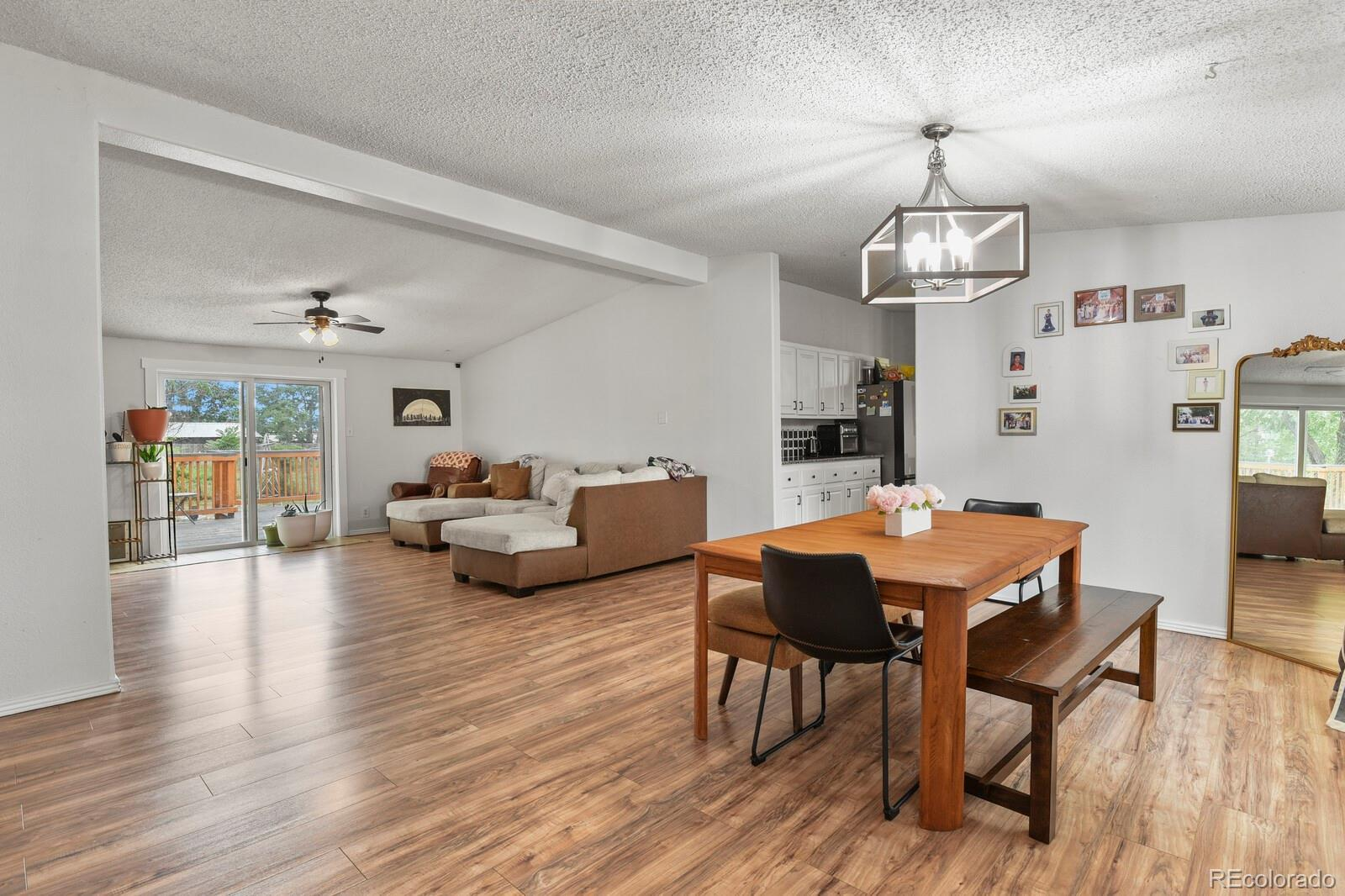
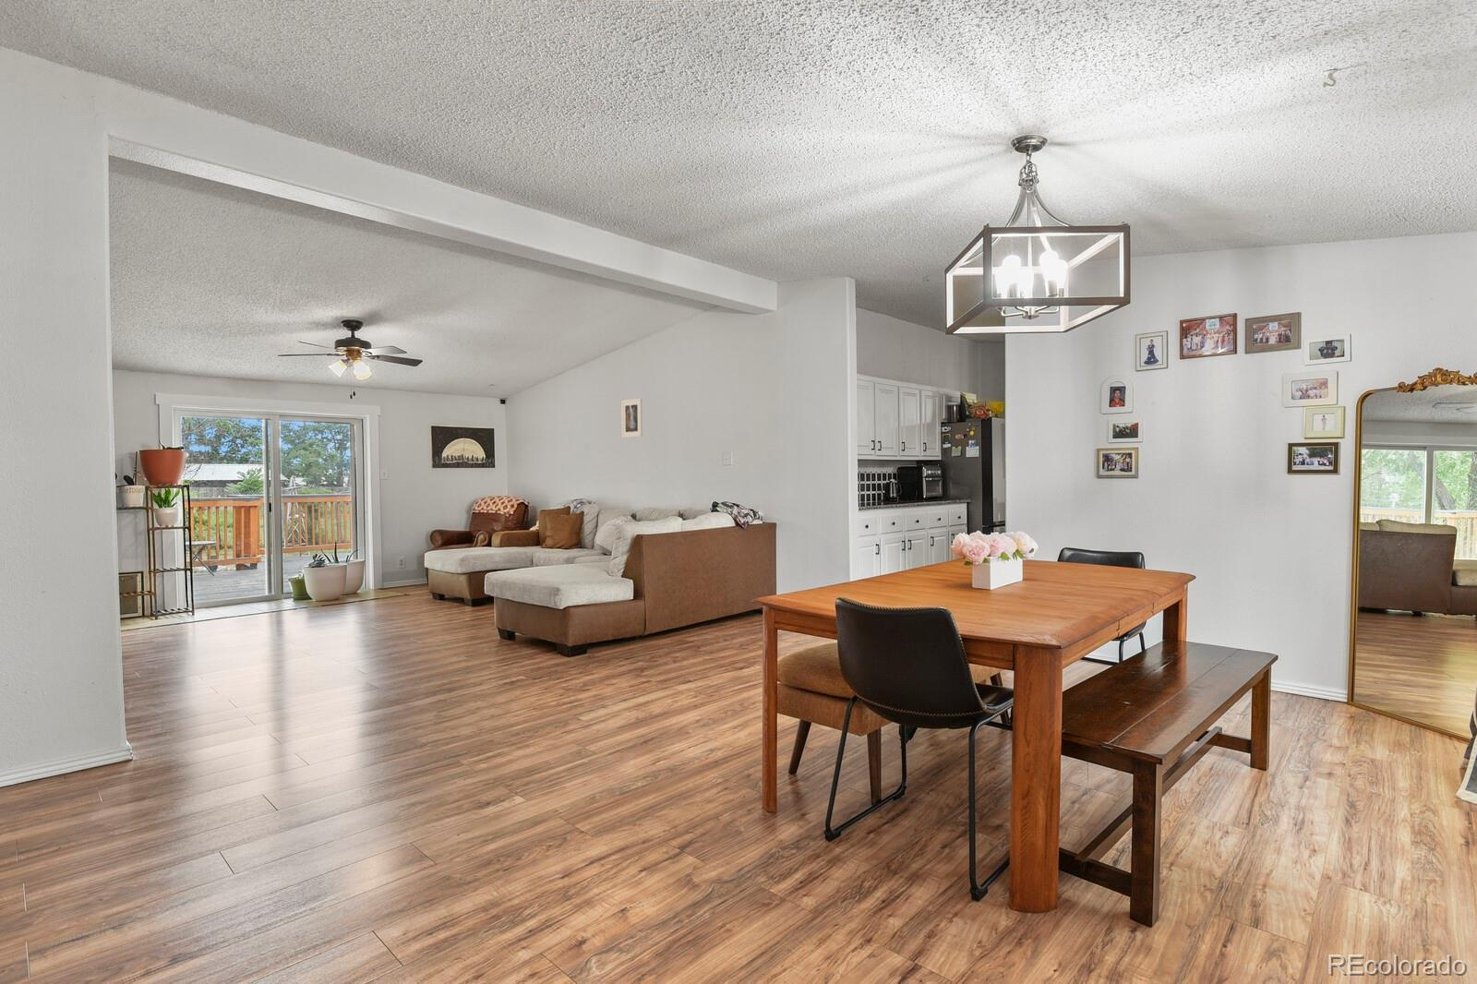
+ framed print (631, 418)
